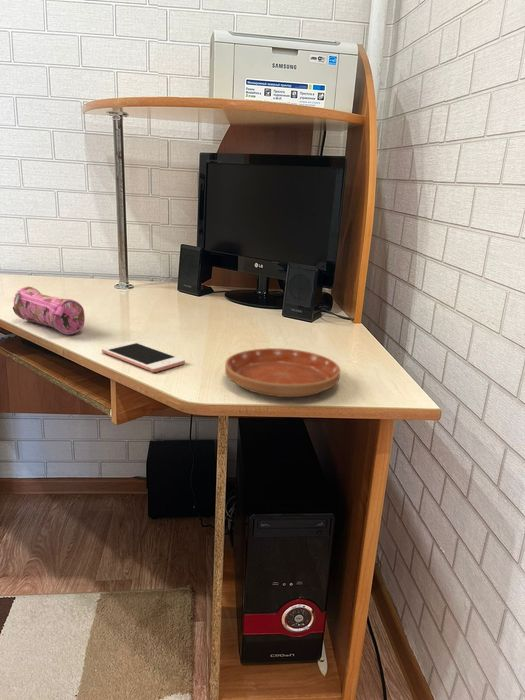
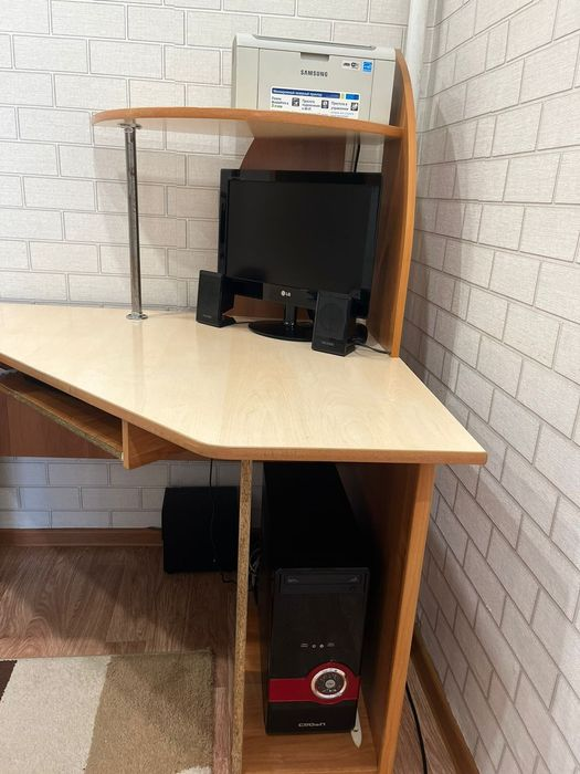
- cell phone (142, 355)
- saucer (282, 372)
- pencil case (48, 310)
